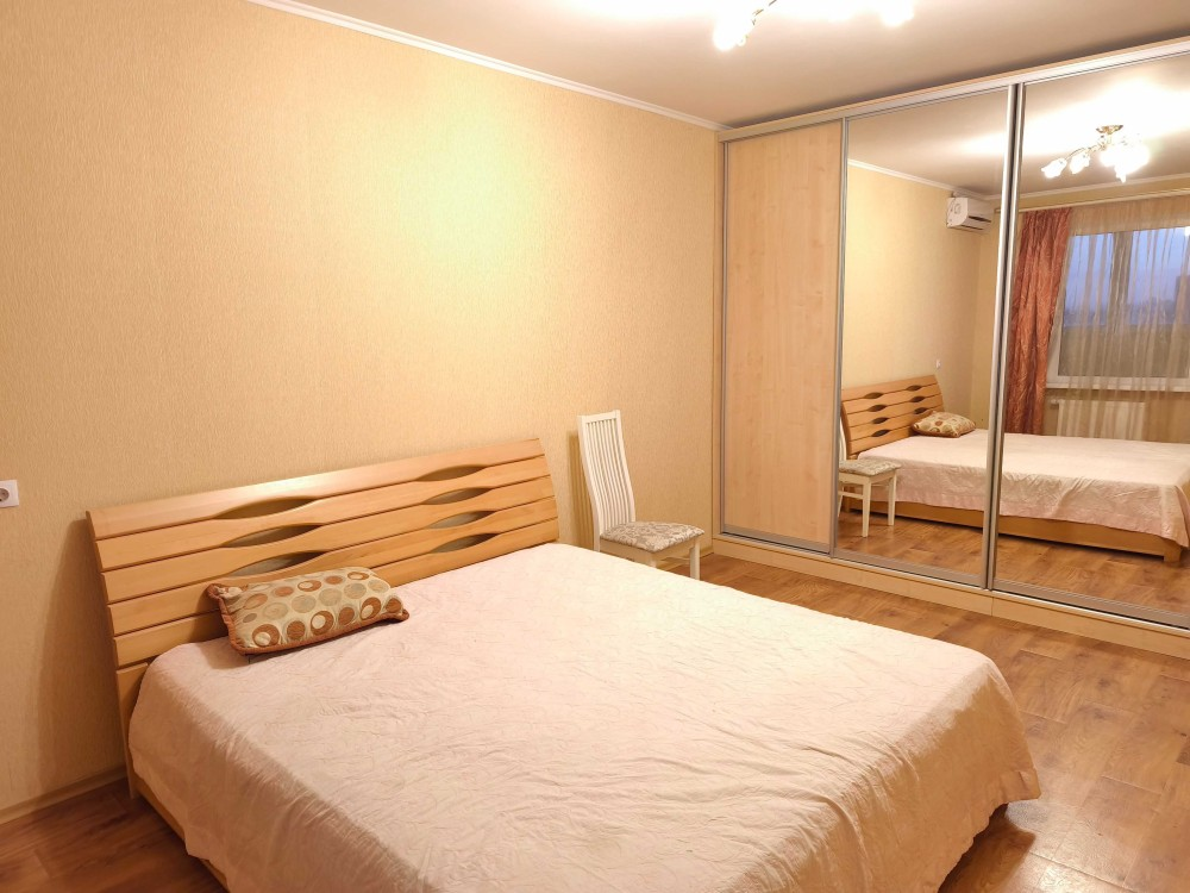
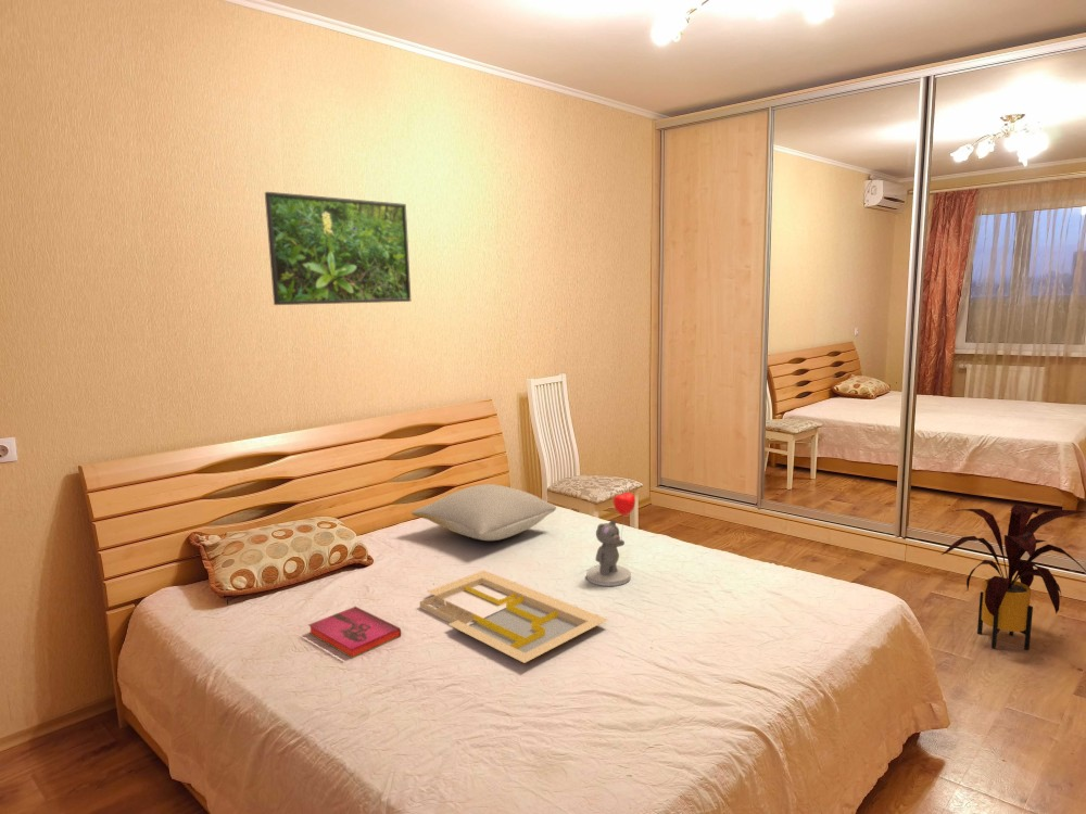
+ pillow (483, 510)
+ house plant (1009, 572)
+ serving tray (501, 613)
+ teddy bear (613, 536)
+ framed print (343, 251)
+ hardback book (354, 631)
